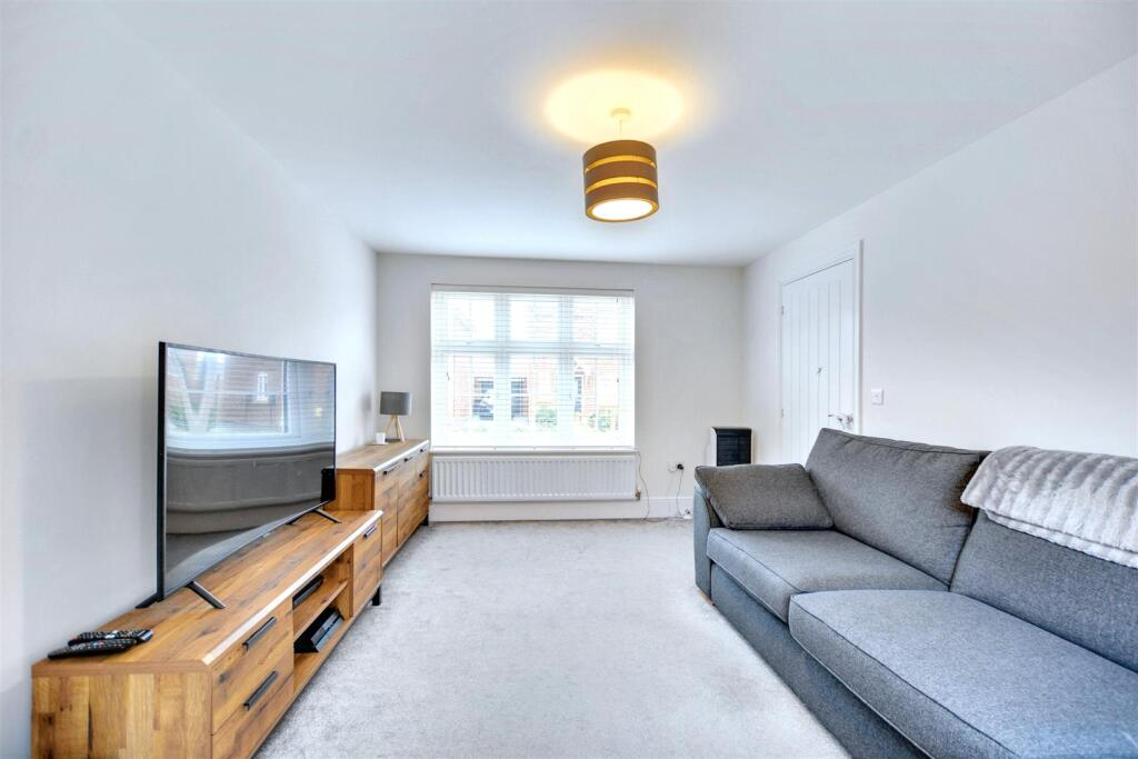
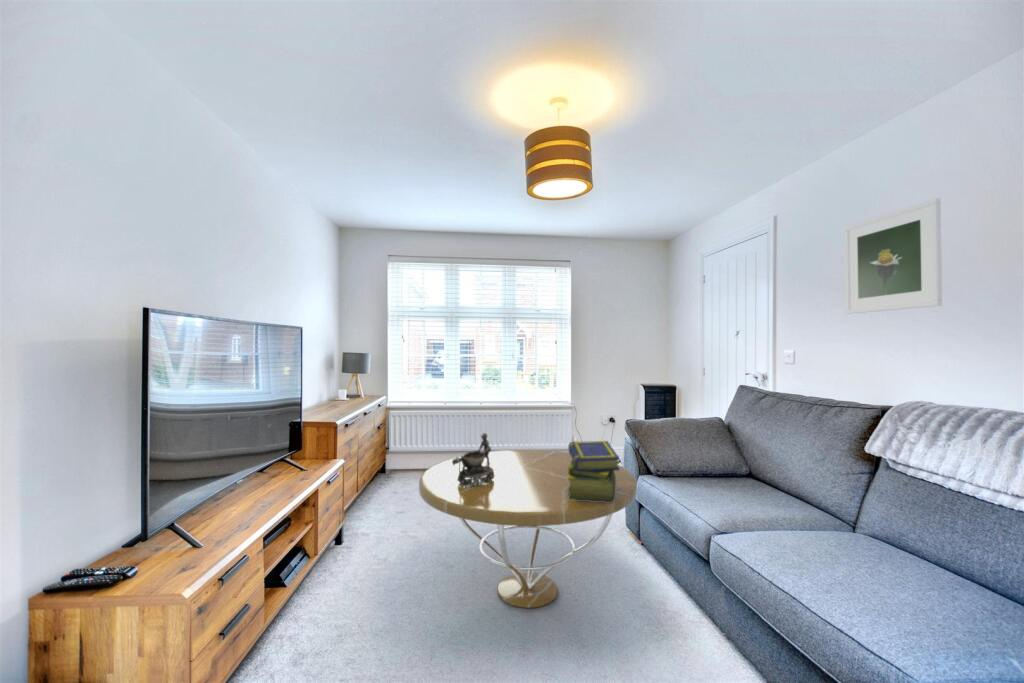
+ decorative bowl (474, 458)
+ coffee table (527, 527)
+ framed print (887, 262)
+ stack of books (593, 468)
